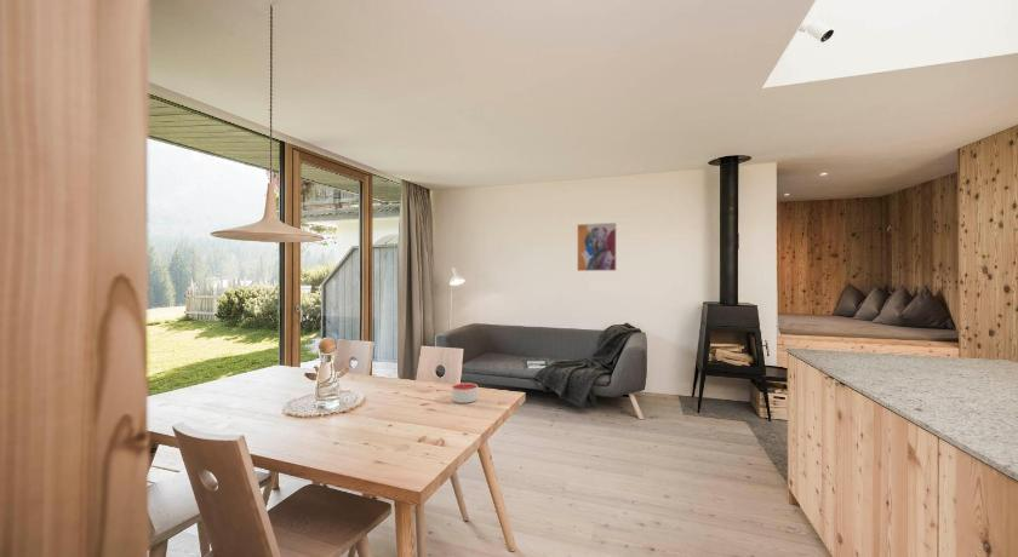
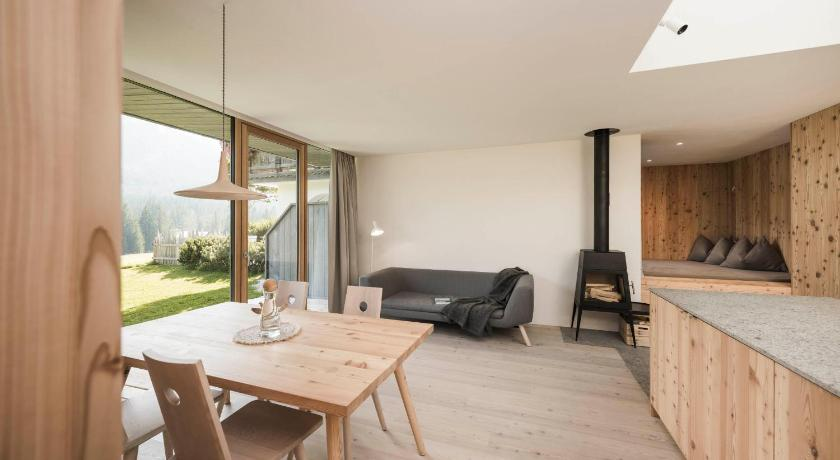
- candle (464, 391)
- wall art (596, 247)
